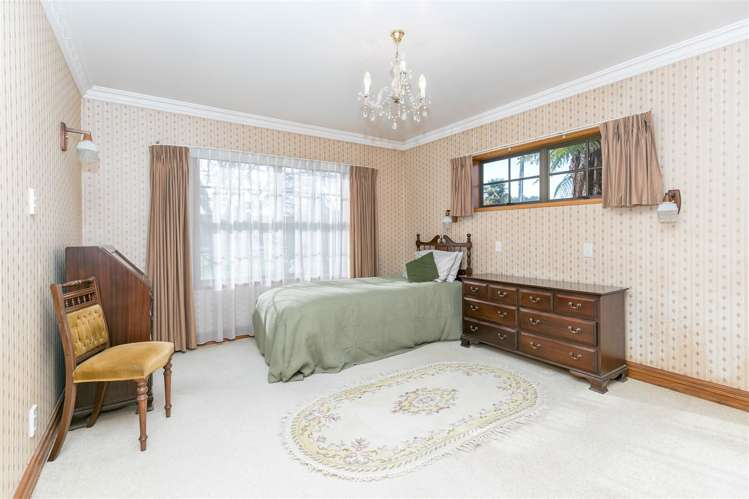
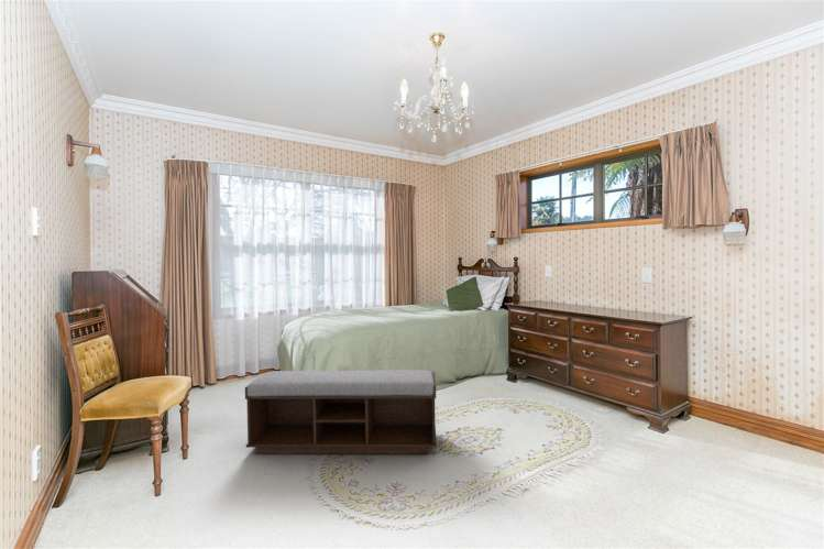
+ bench (344, 409)
